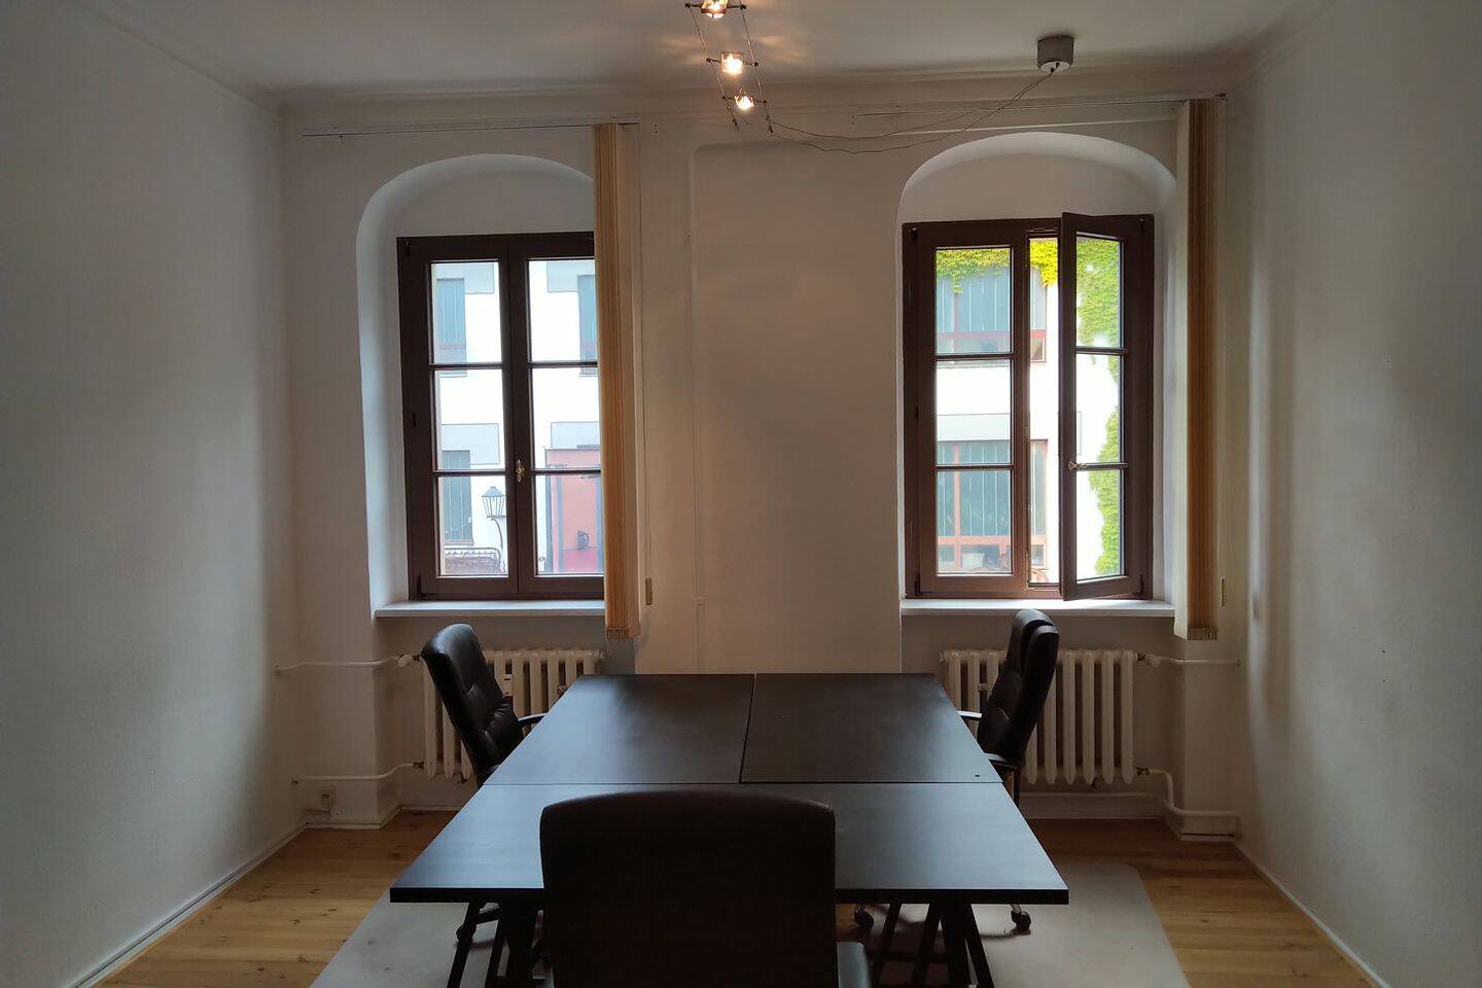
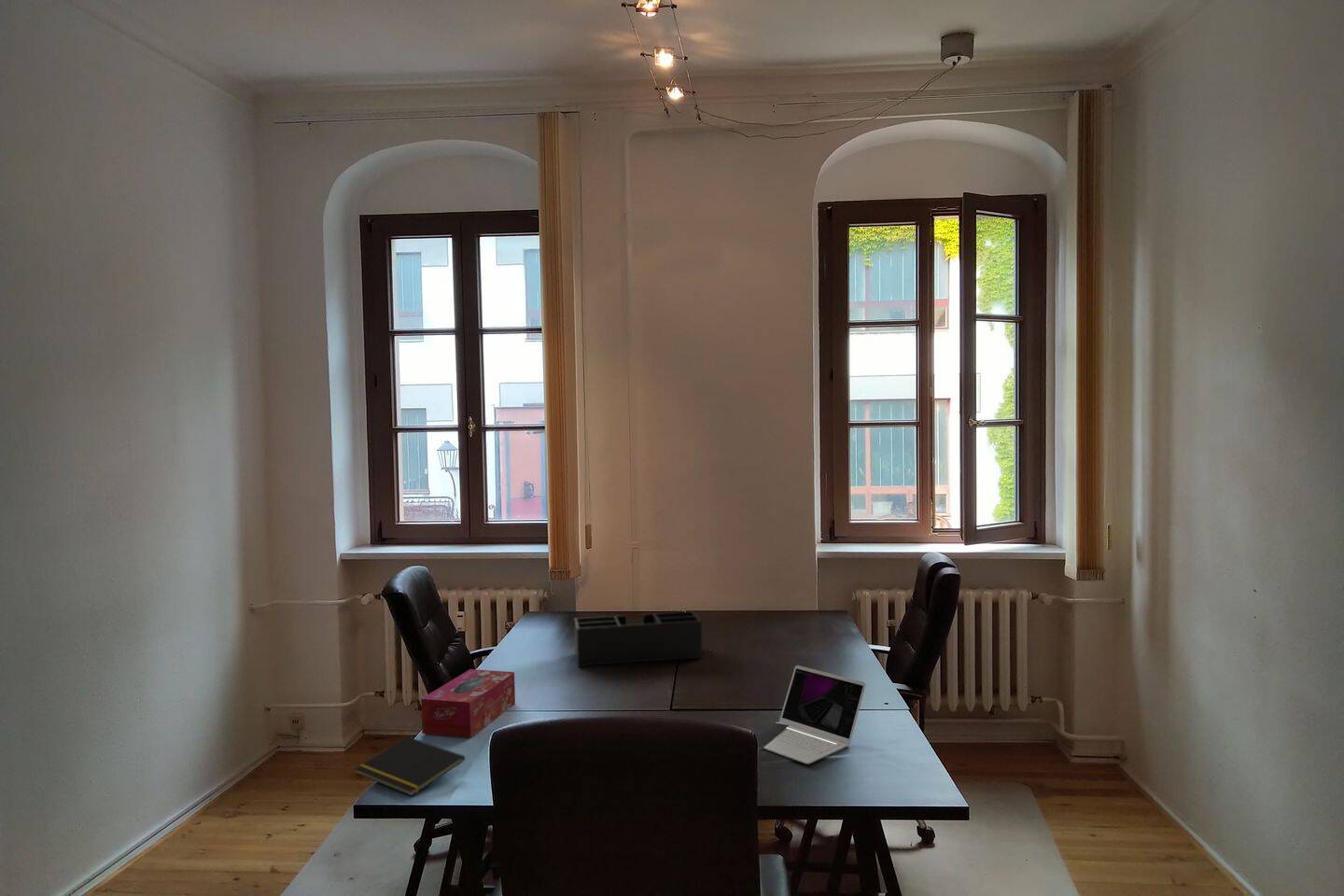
+ laptop (802, 707)
+ desk organizer (637, 637)
+ tissue box (470, 701)
+ notepad (410, 764)
